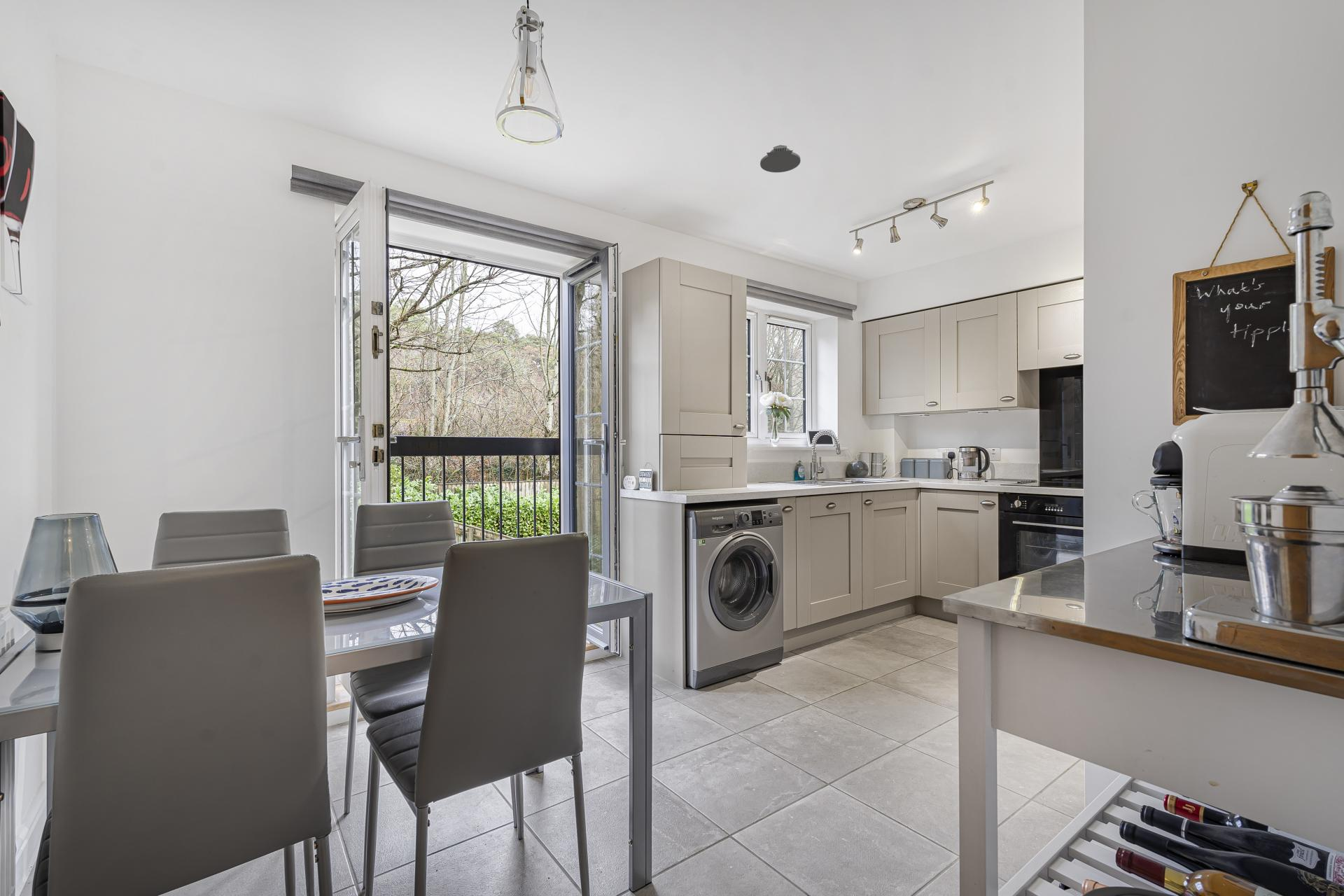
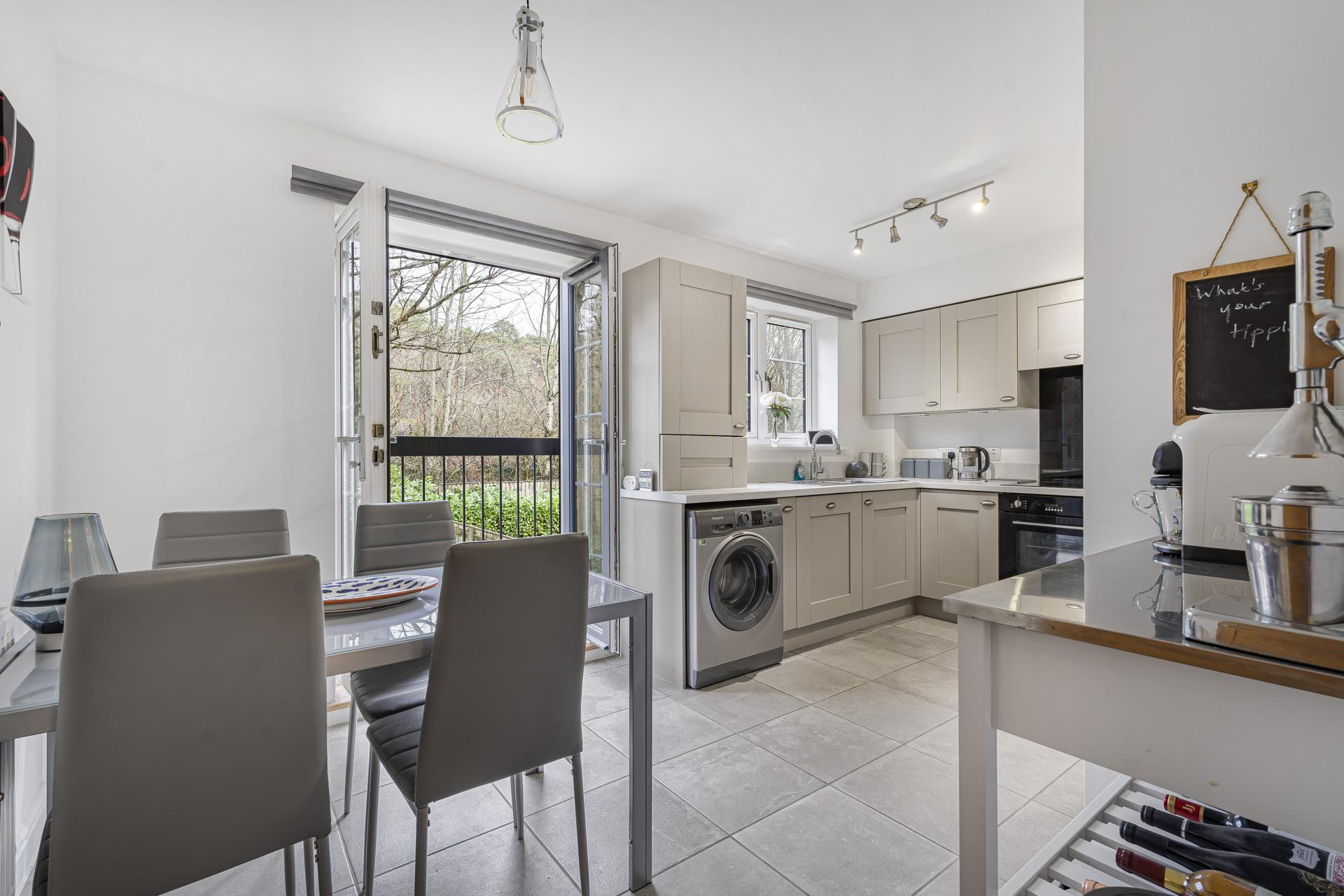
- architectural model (780, 154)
